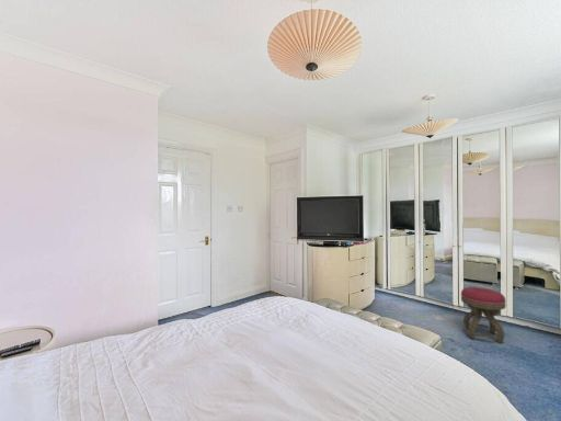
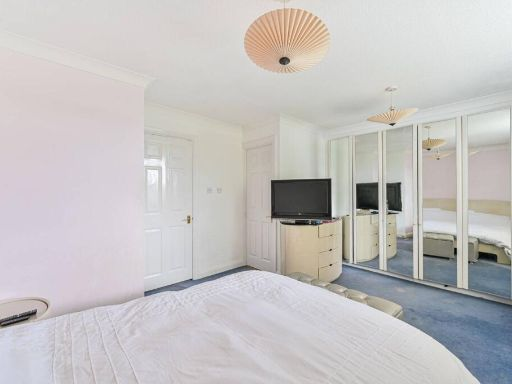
- stool (481, 312)
